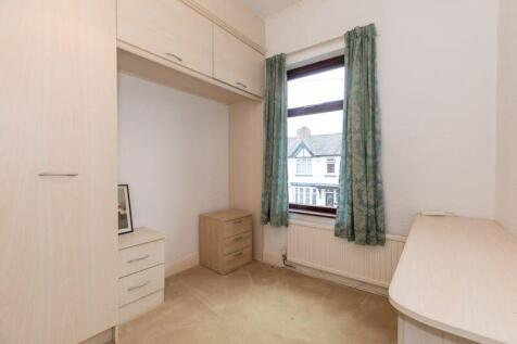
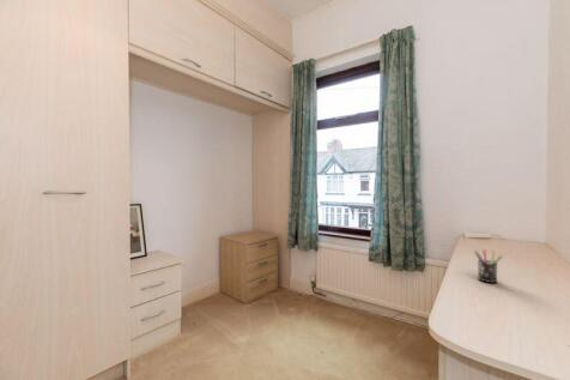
+ pen holder (489, 265)
